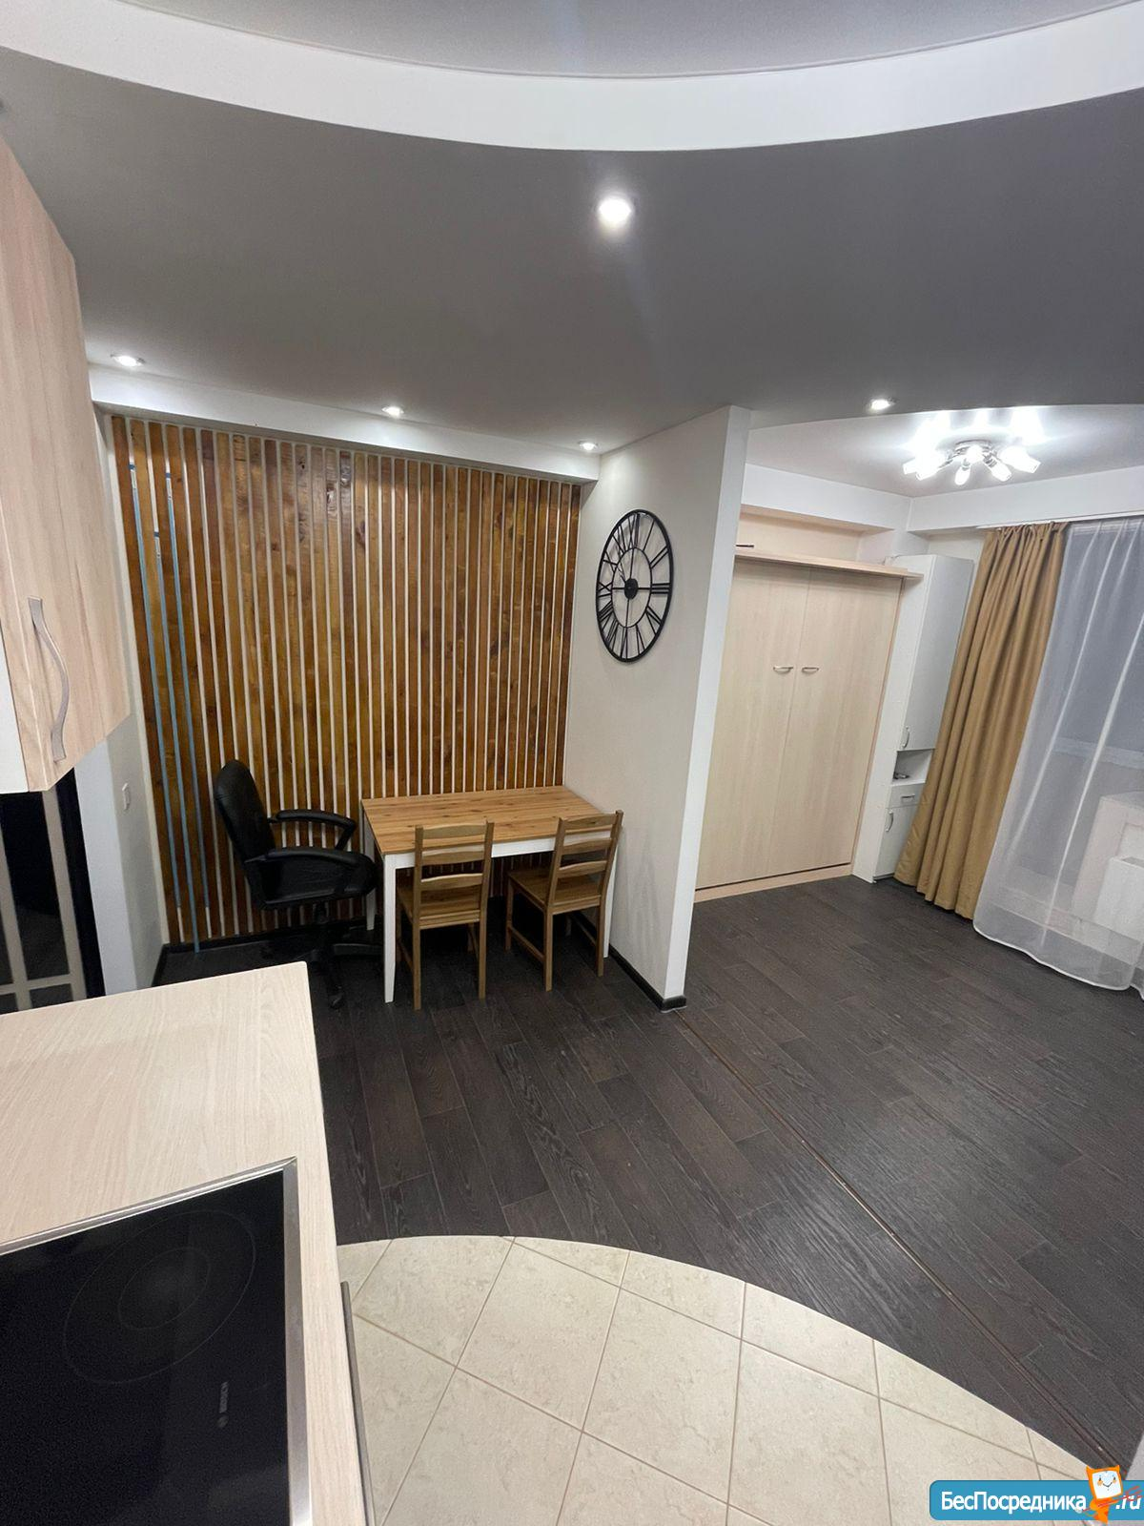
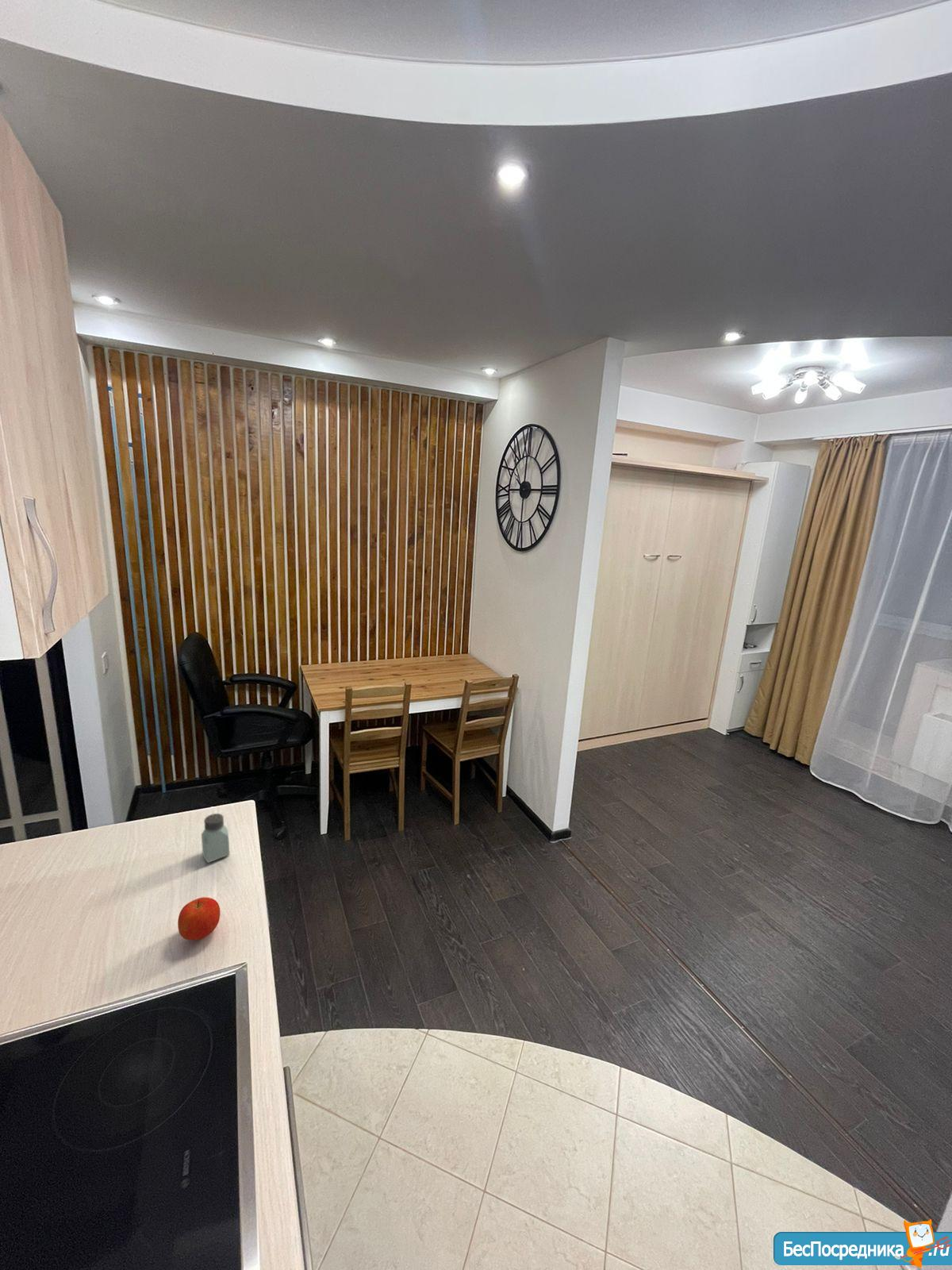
+ saltshaker (214, 836)
+ apple (198, 918)
